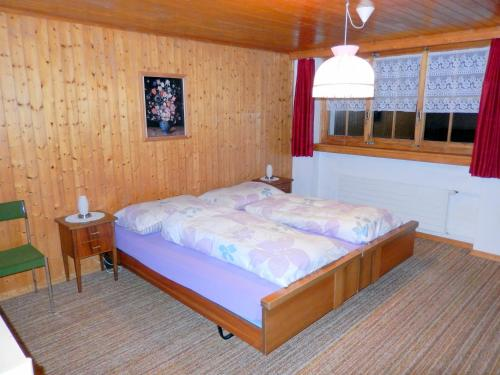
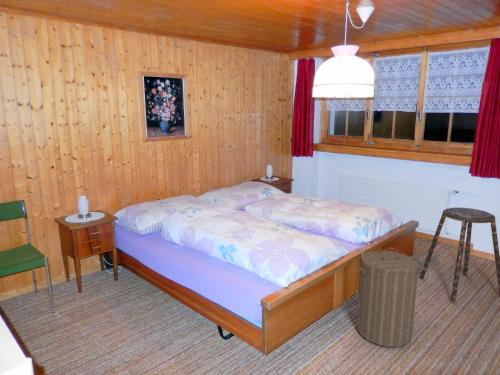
+ stool (462, 250)
+ laundry hamper (386, 290)
